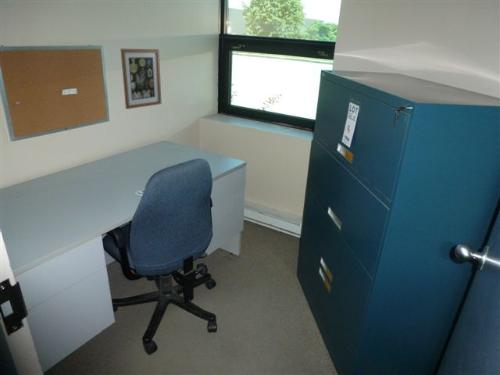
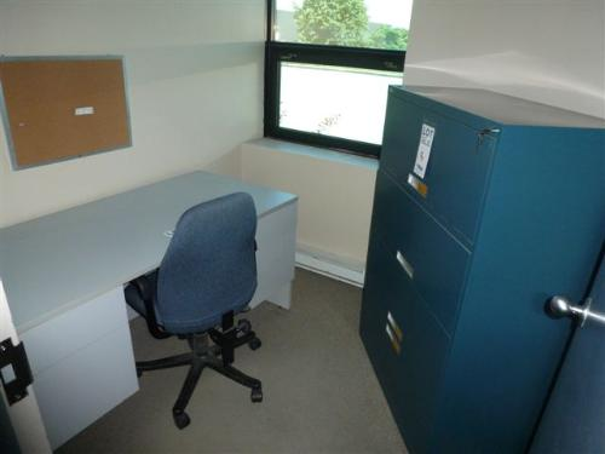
- wall art (142, 78)
